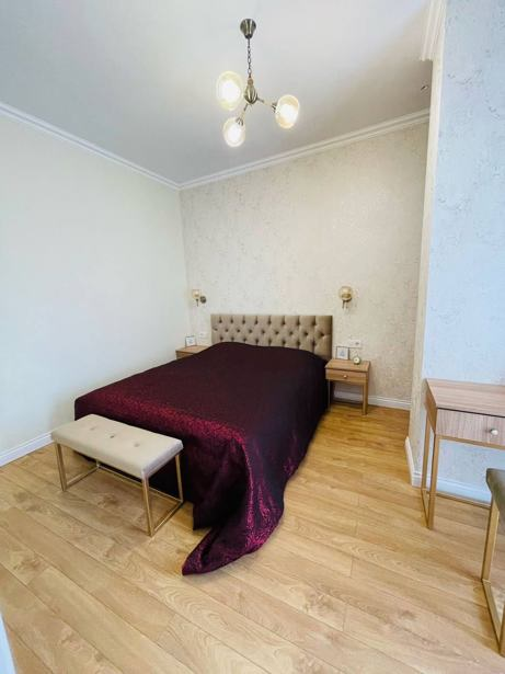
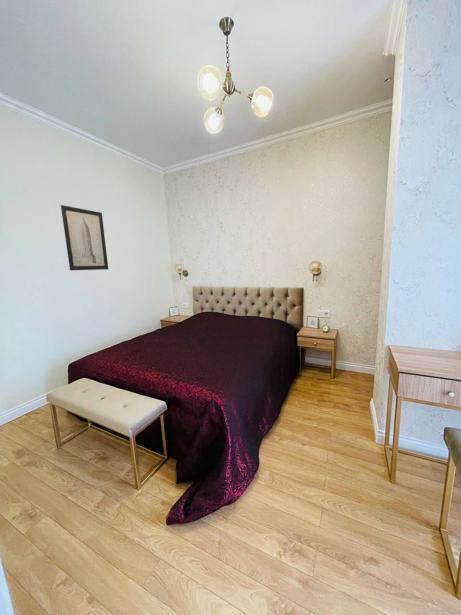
+ wall art (86, 240)
